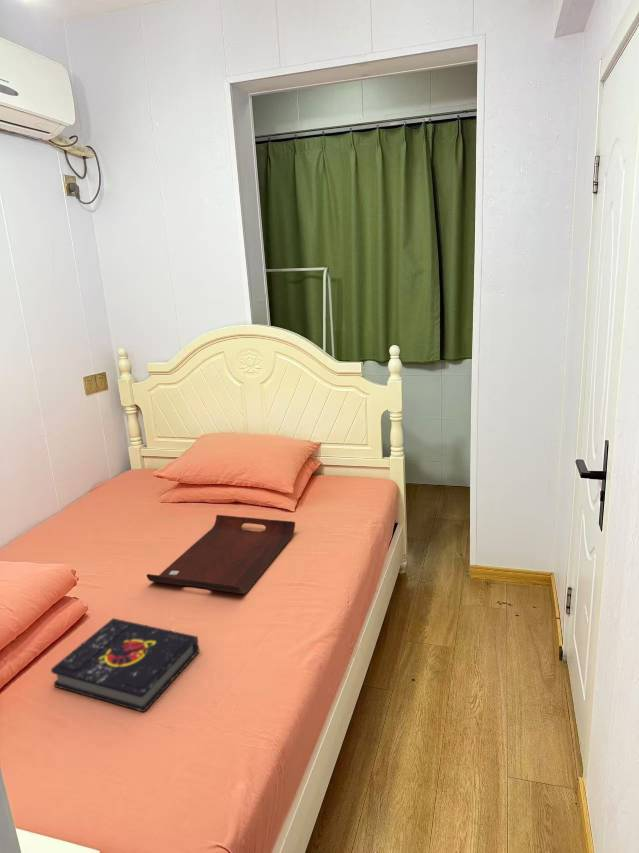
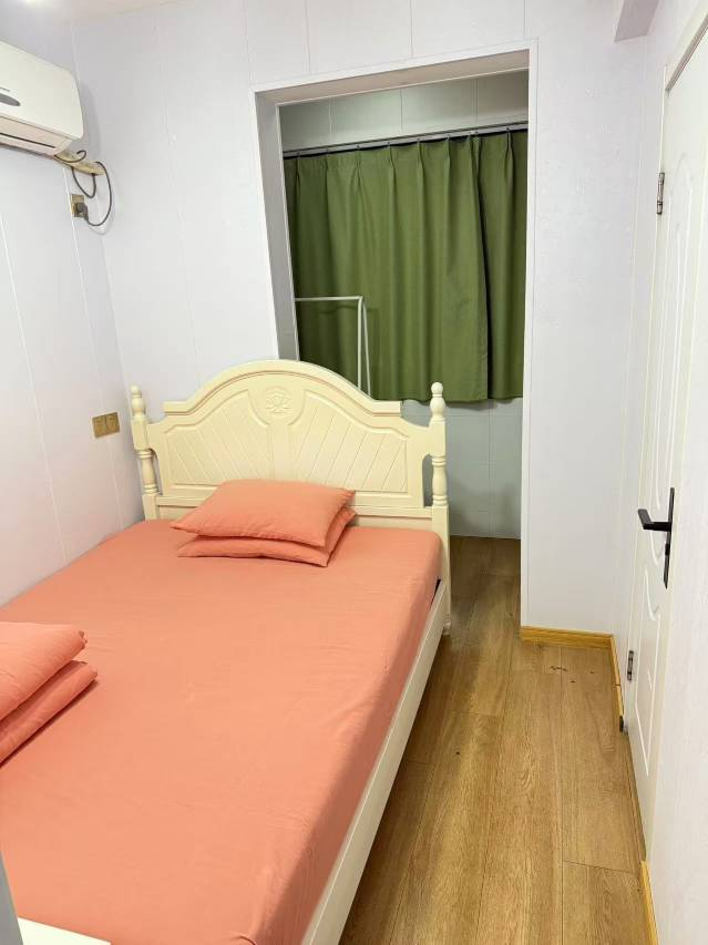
- serving tray (226, 551)
- book (127, 659)
